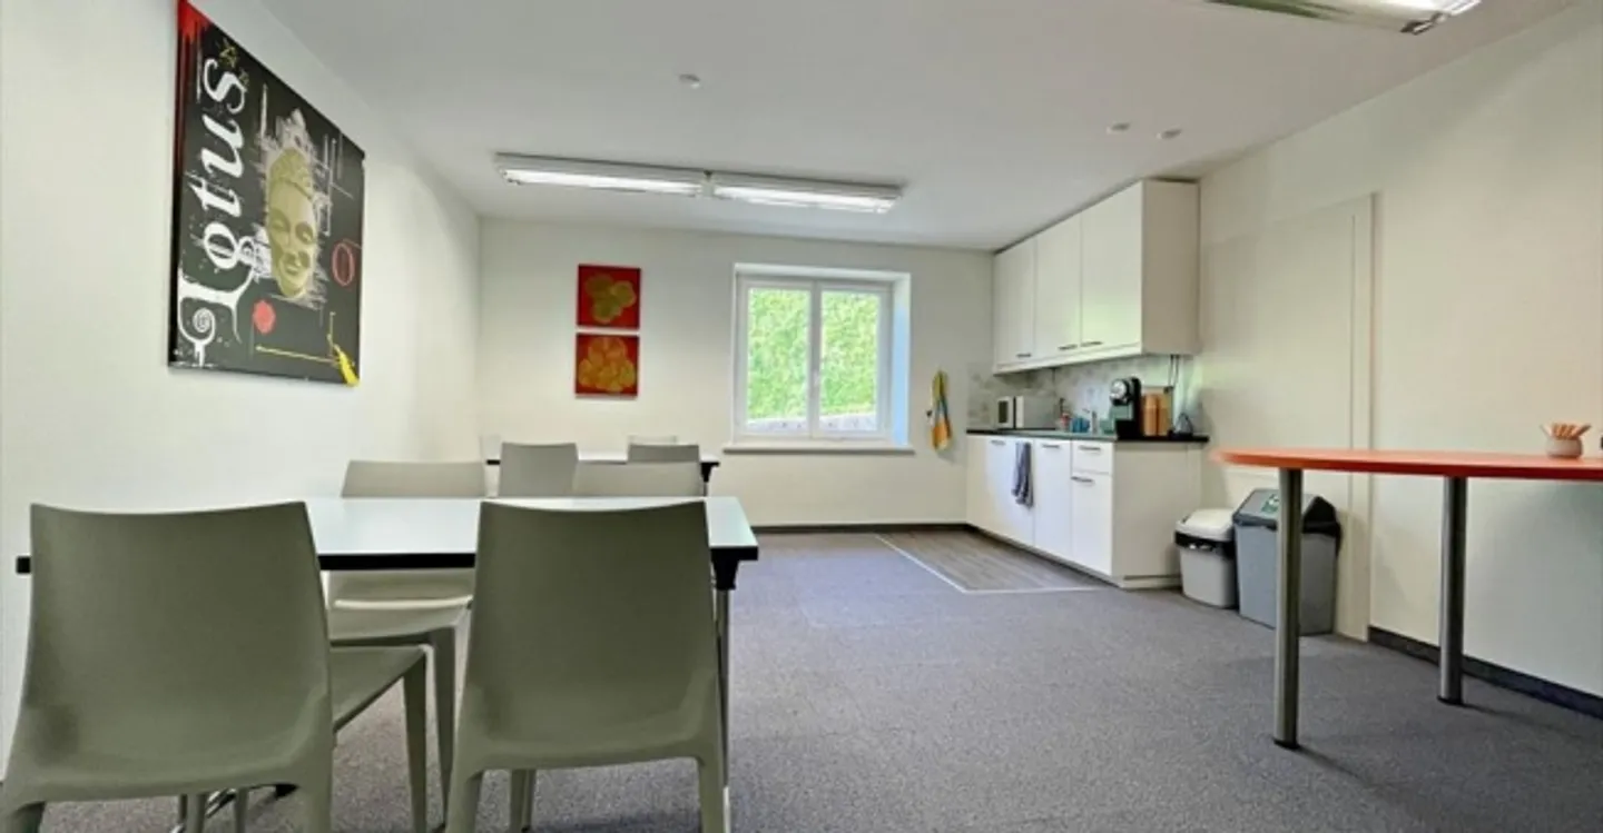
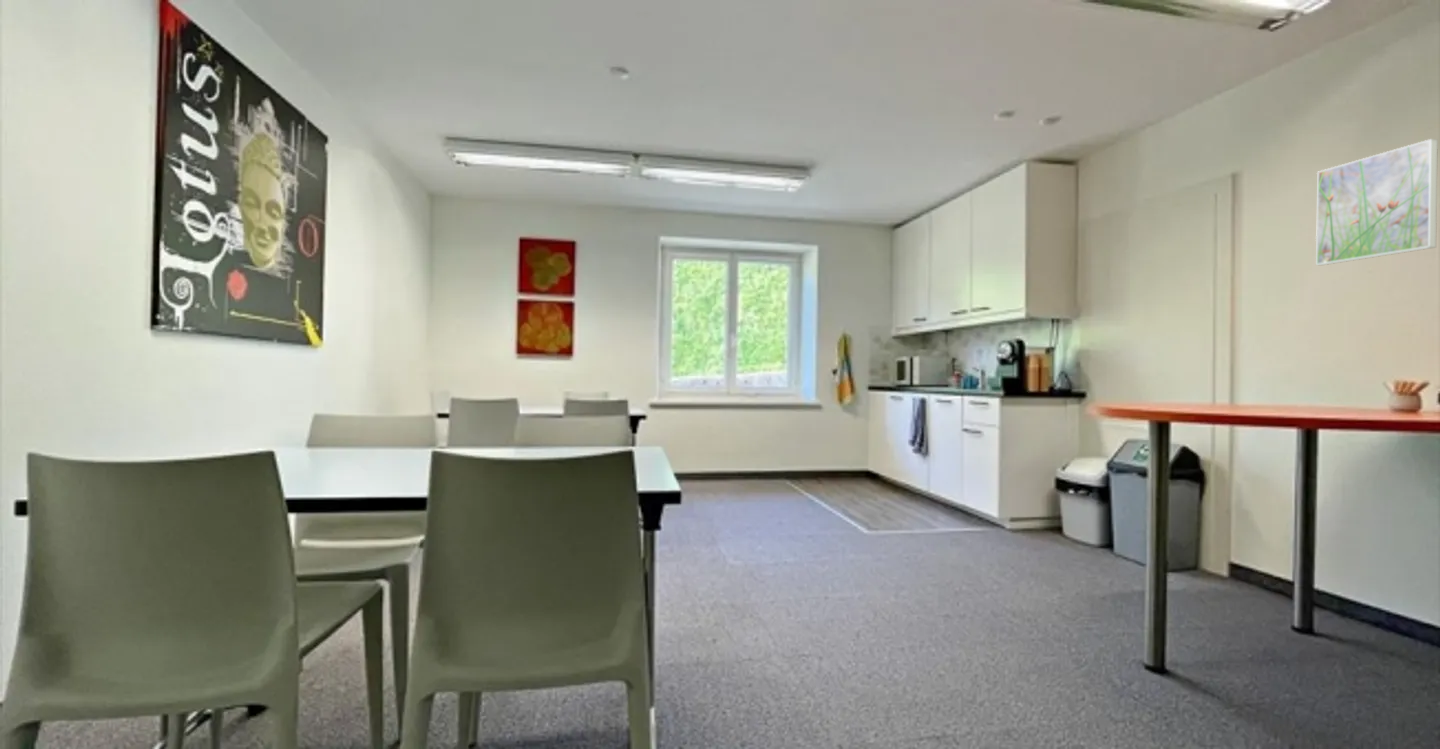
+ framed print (1372, 206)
